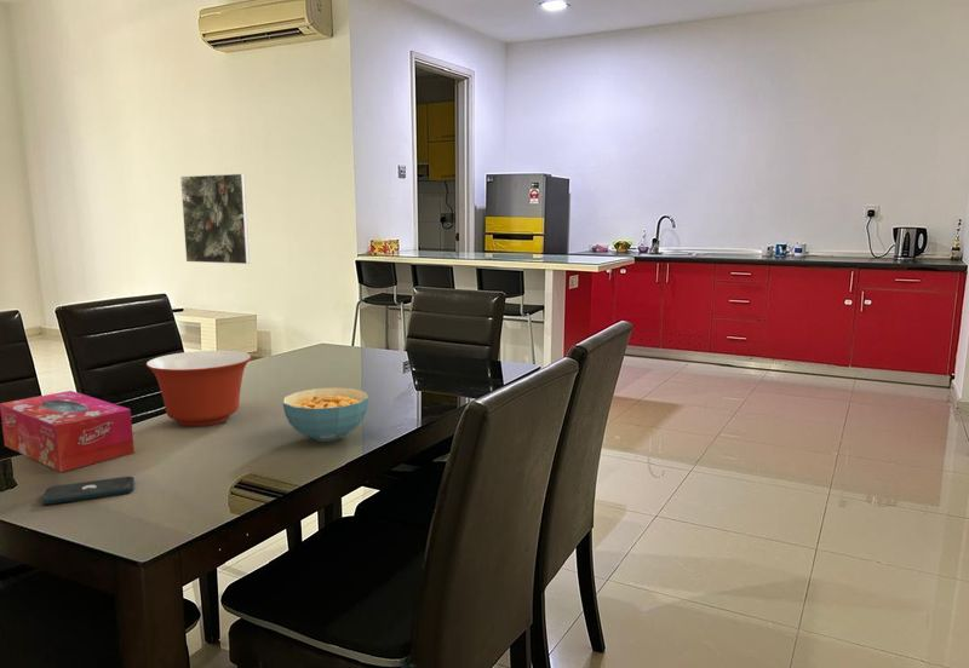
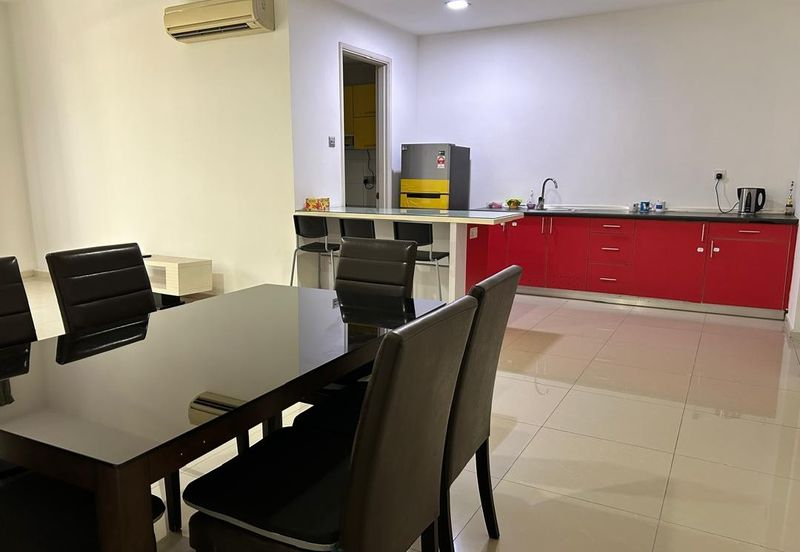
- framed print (214, 219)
- cereal bowl (326, 418)
- mixing bowl (201, 388)
- tissue box (65, 427)
- smartphone (90, 489)
